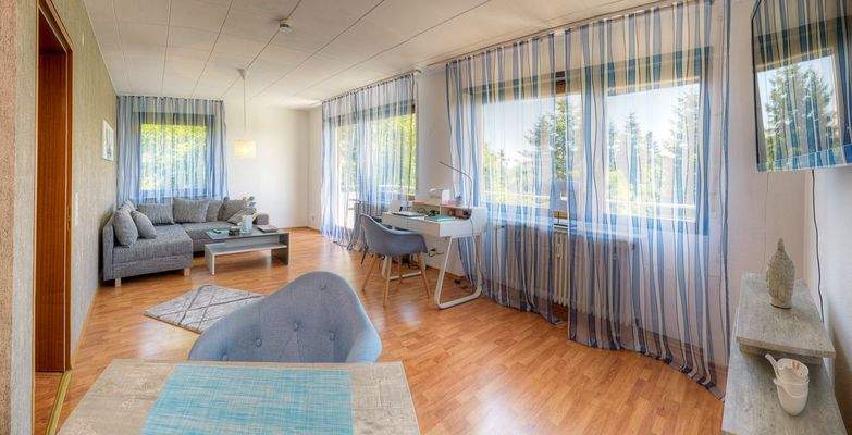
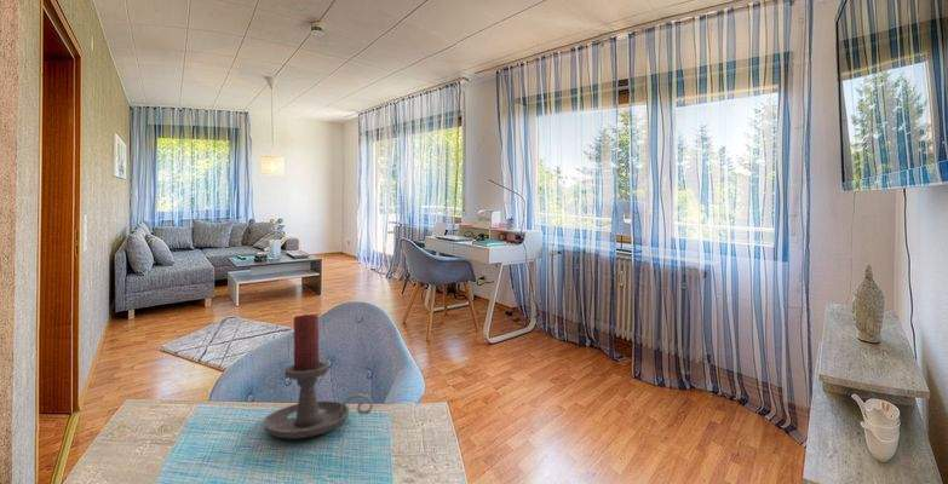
+ candle holder (318, 367)
